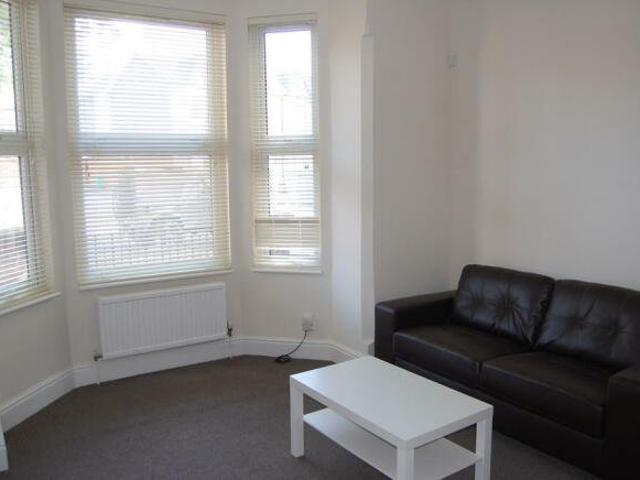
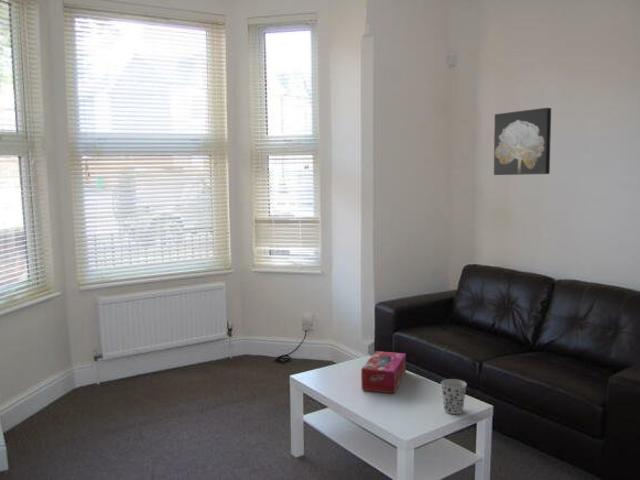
+ wall art (521, 143)
+ cup (453, 397)
+ tissue box (384, 371)
